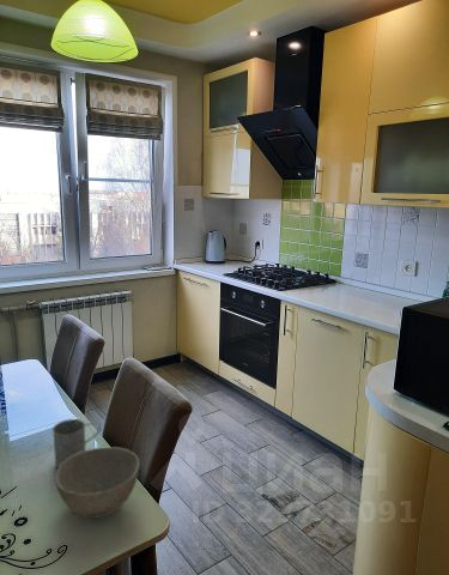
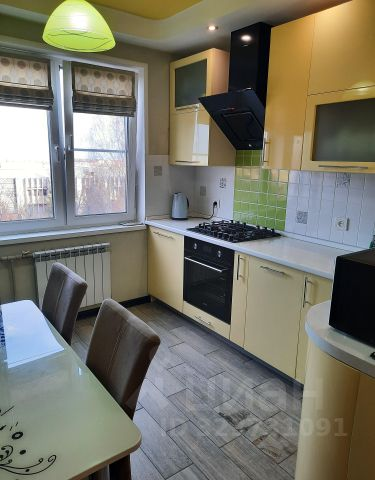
- bowl (98, 486)
- mug (77, 442)
